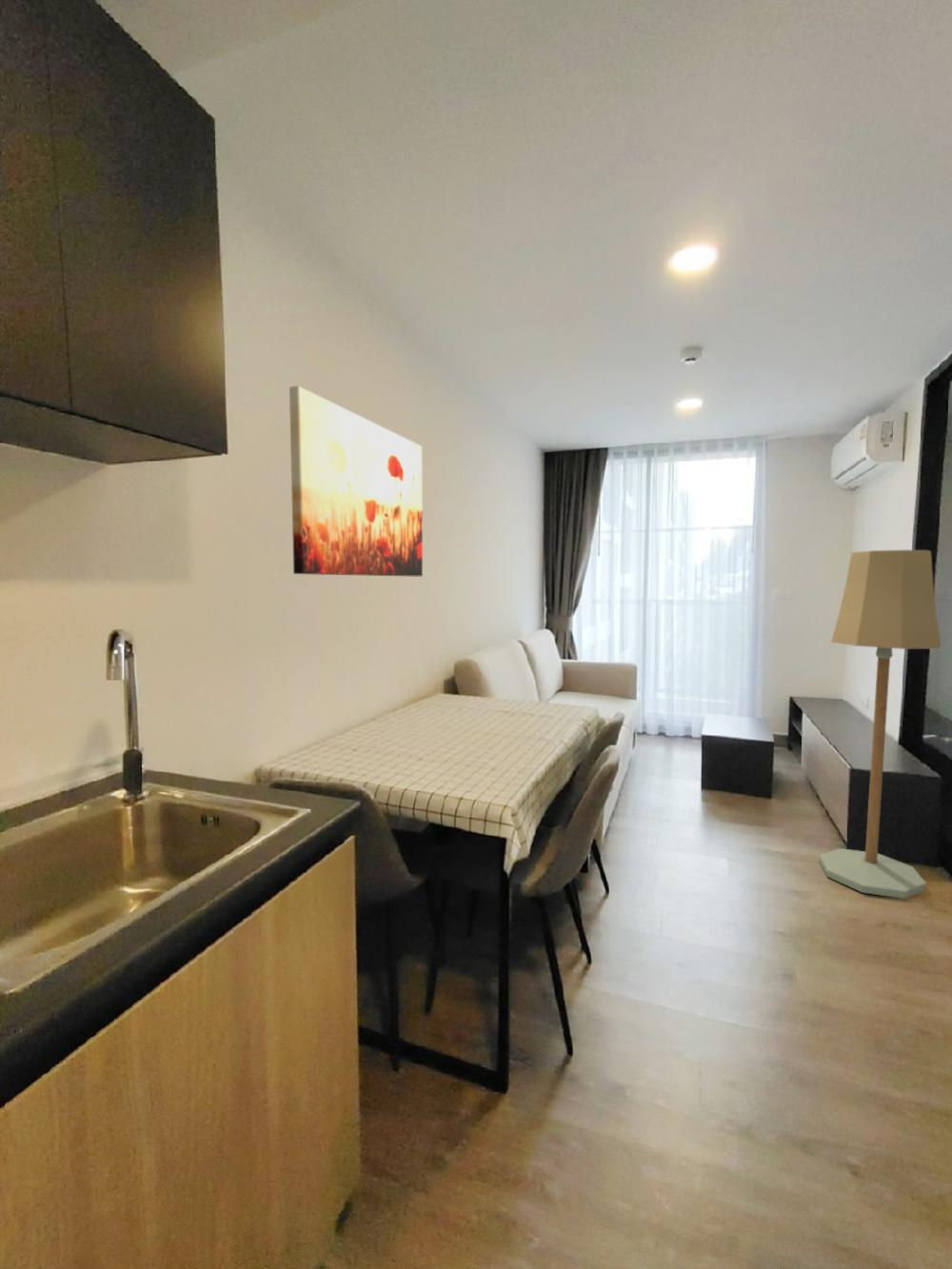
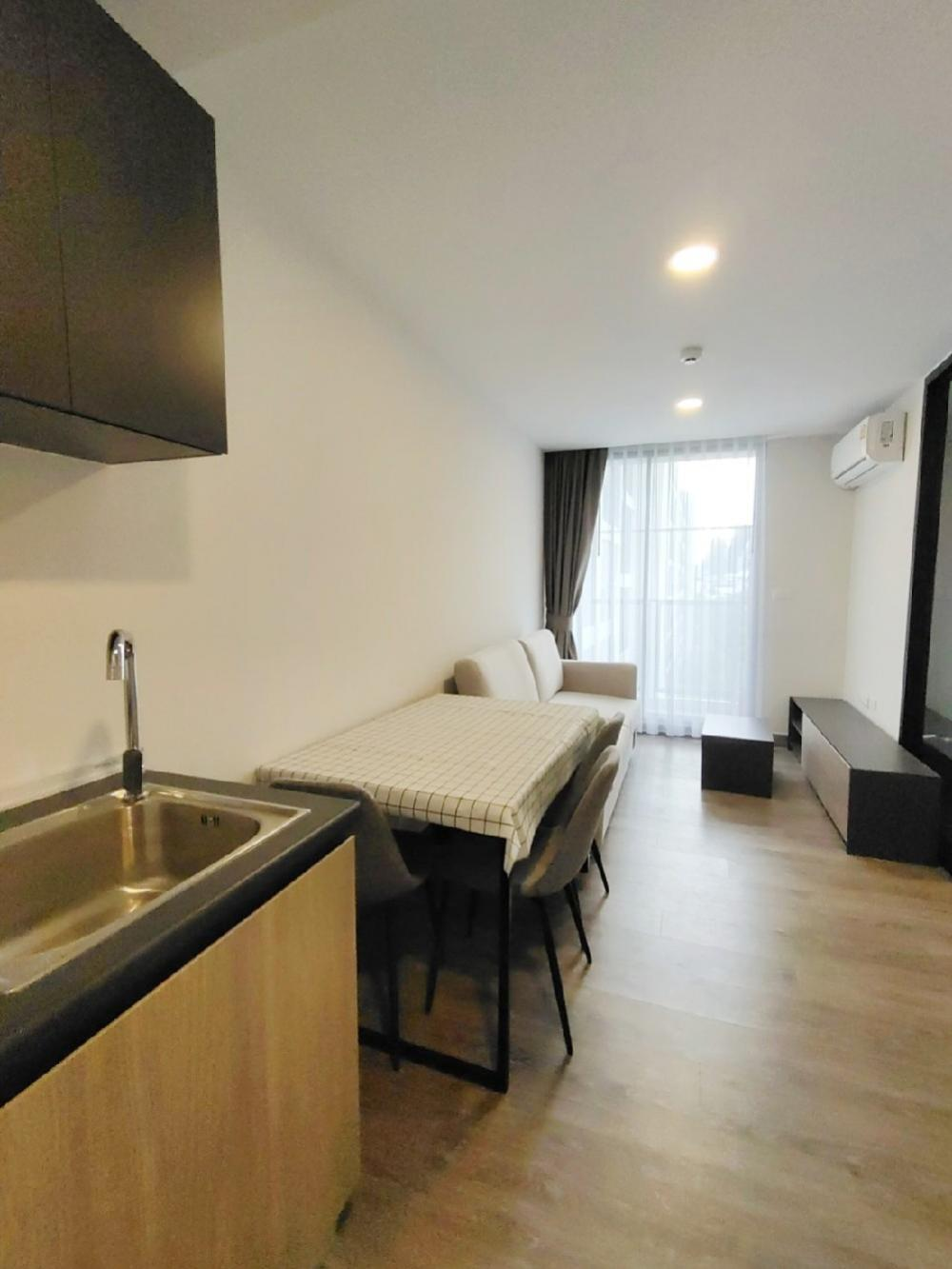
- floor lamp (880, 717)
- wall art (367, 499)
